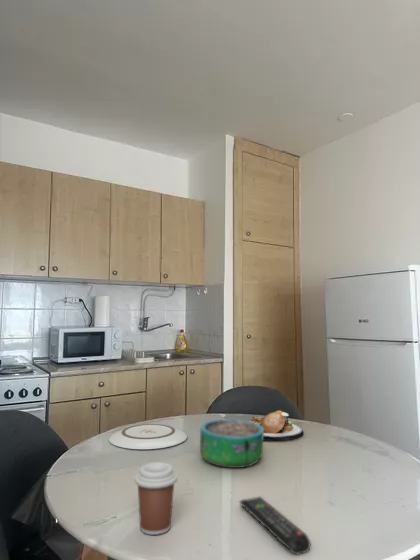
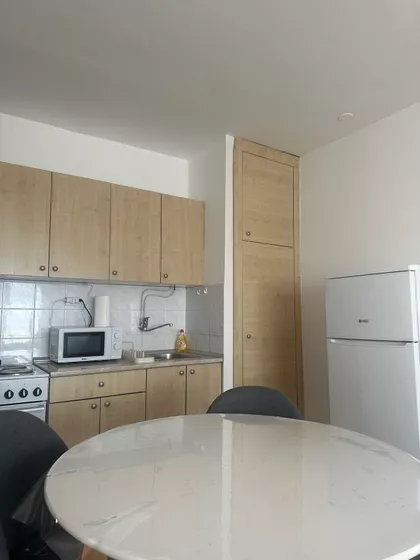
- coffee cup (155, 497)
- decorative bowl (231, 442)
- plate (267, 420)
- remote control (271, 520)
- plate (148, 434)
